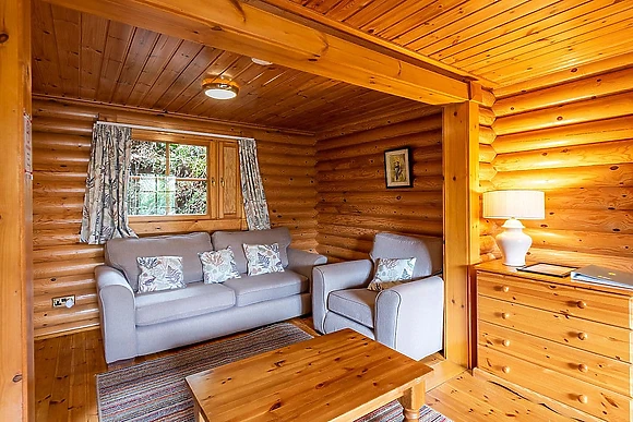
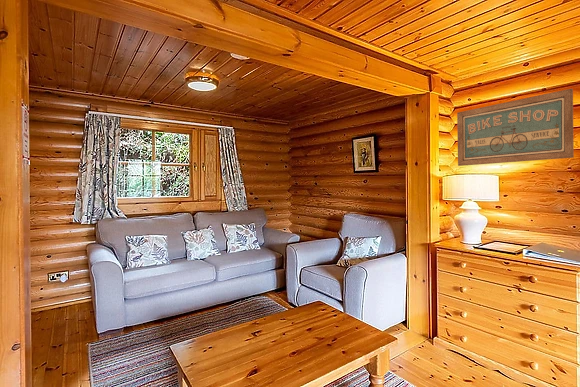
+ wall art (508, 132)
